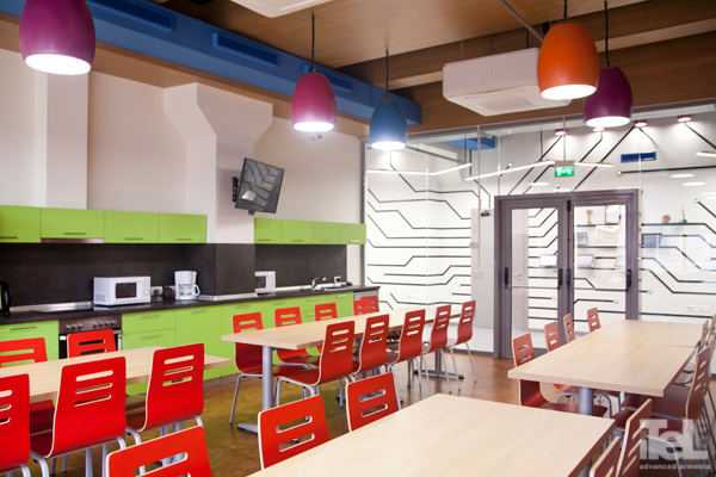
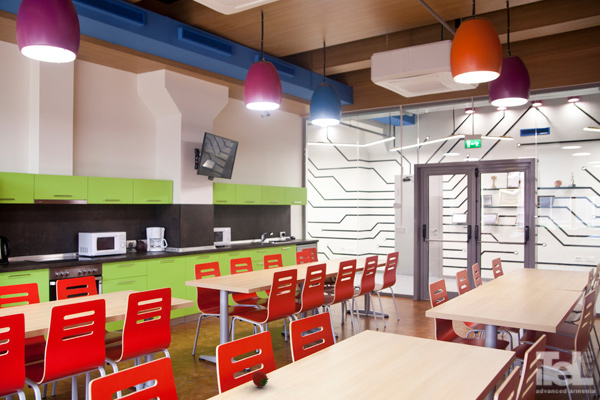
+ fruit (259, 378)
